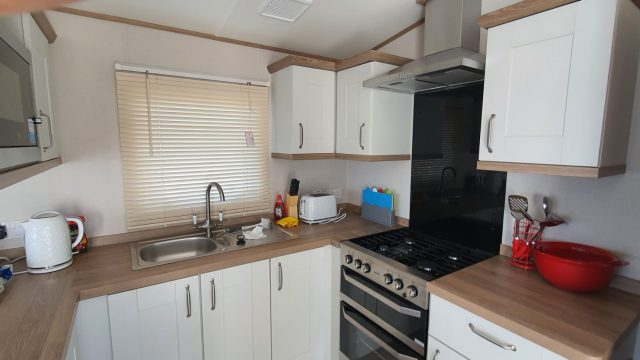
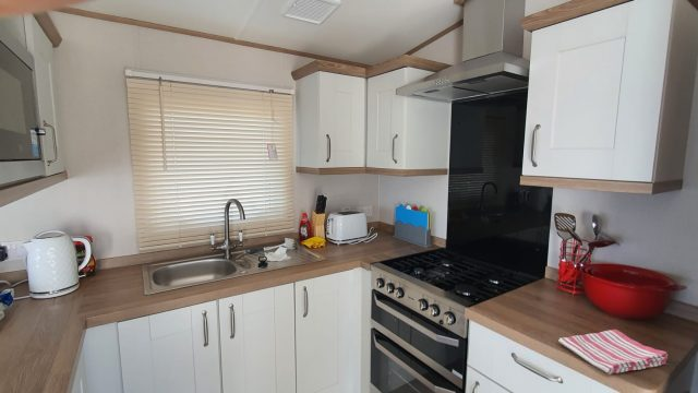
+ dish towel (610, 348)
